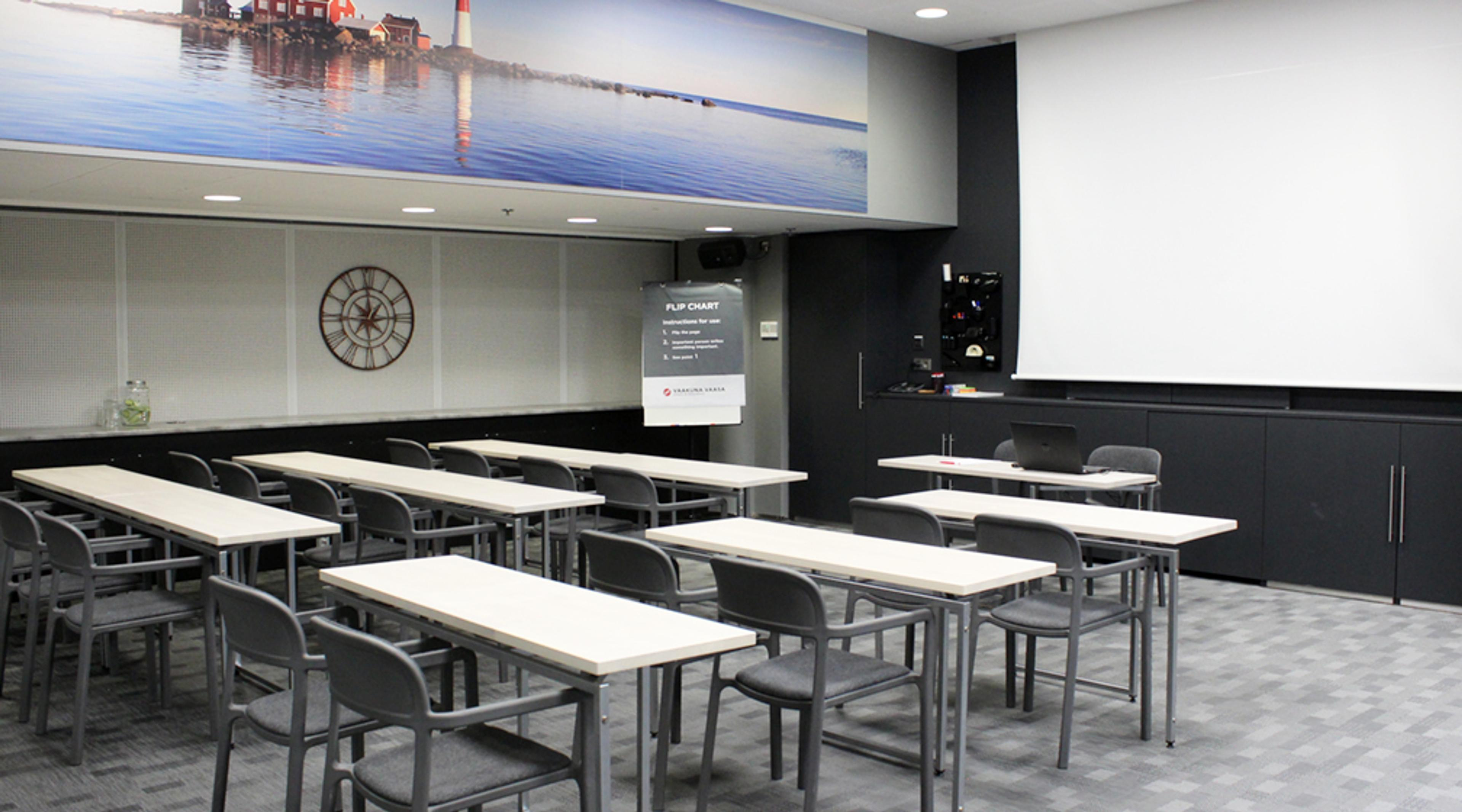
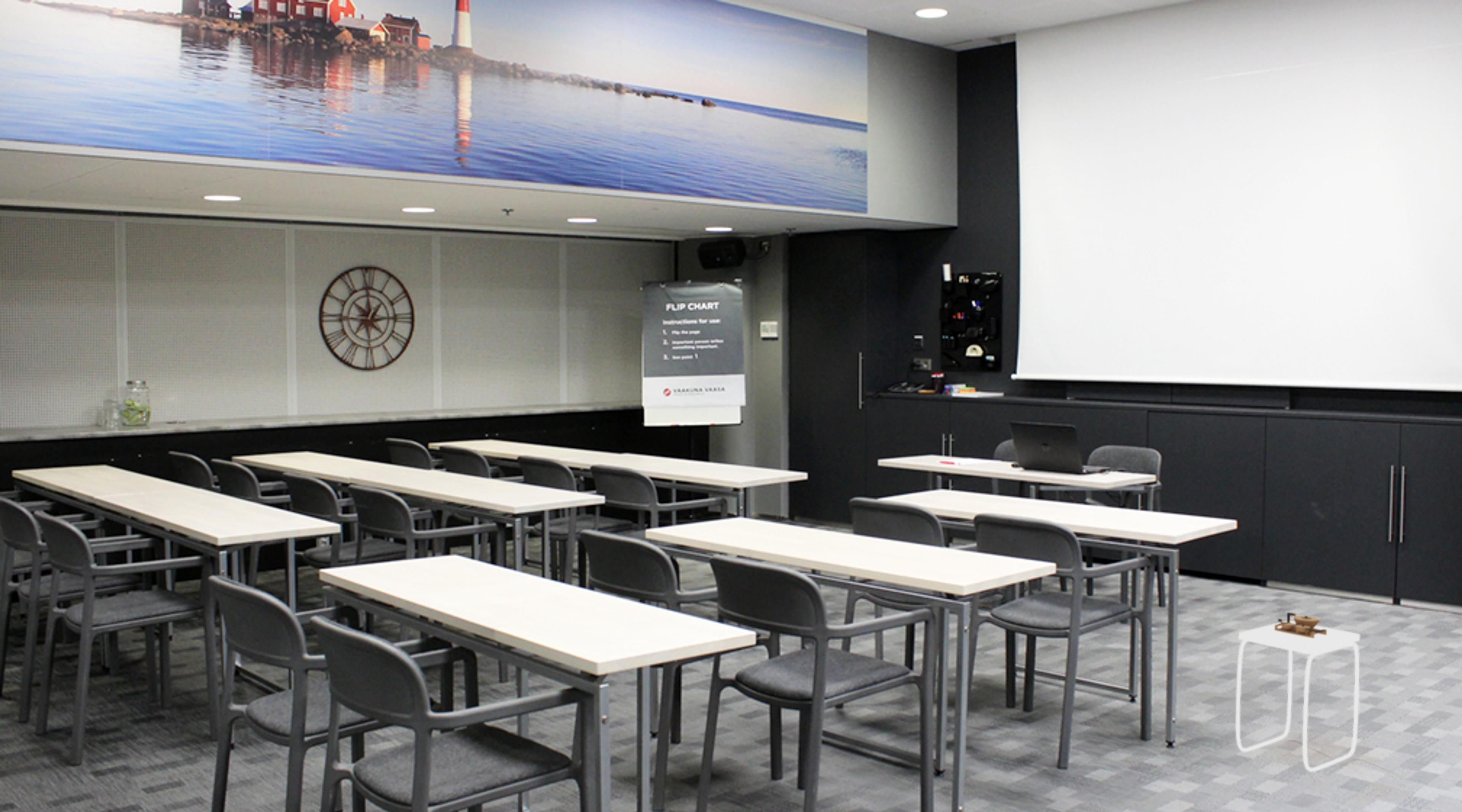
+ side table (1292, 686)
